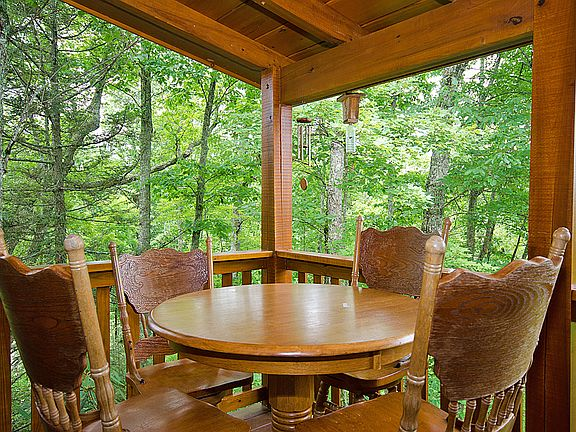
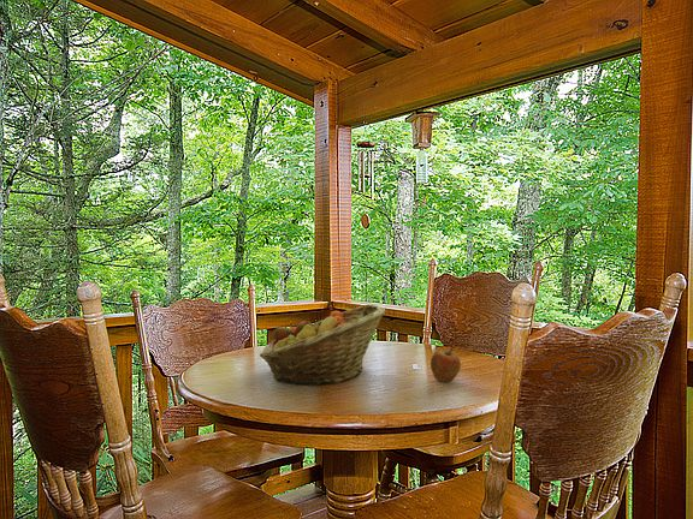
+ apple (445, 363)
+ fruit basket (324, 340)
